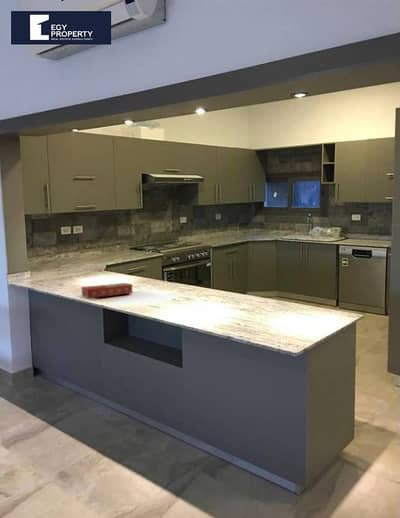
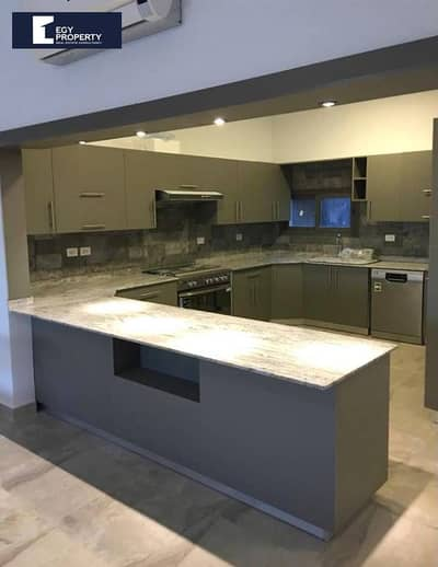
- macaroni box (107, 290)
